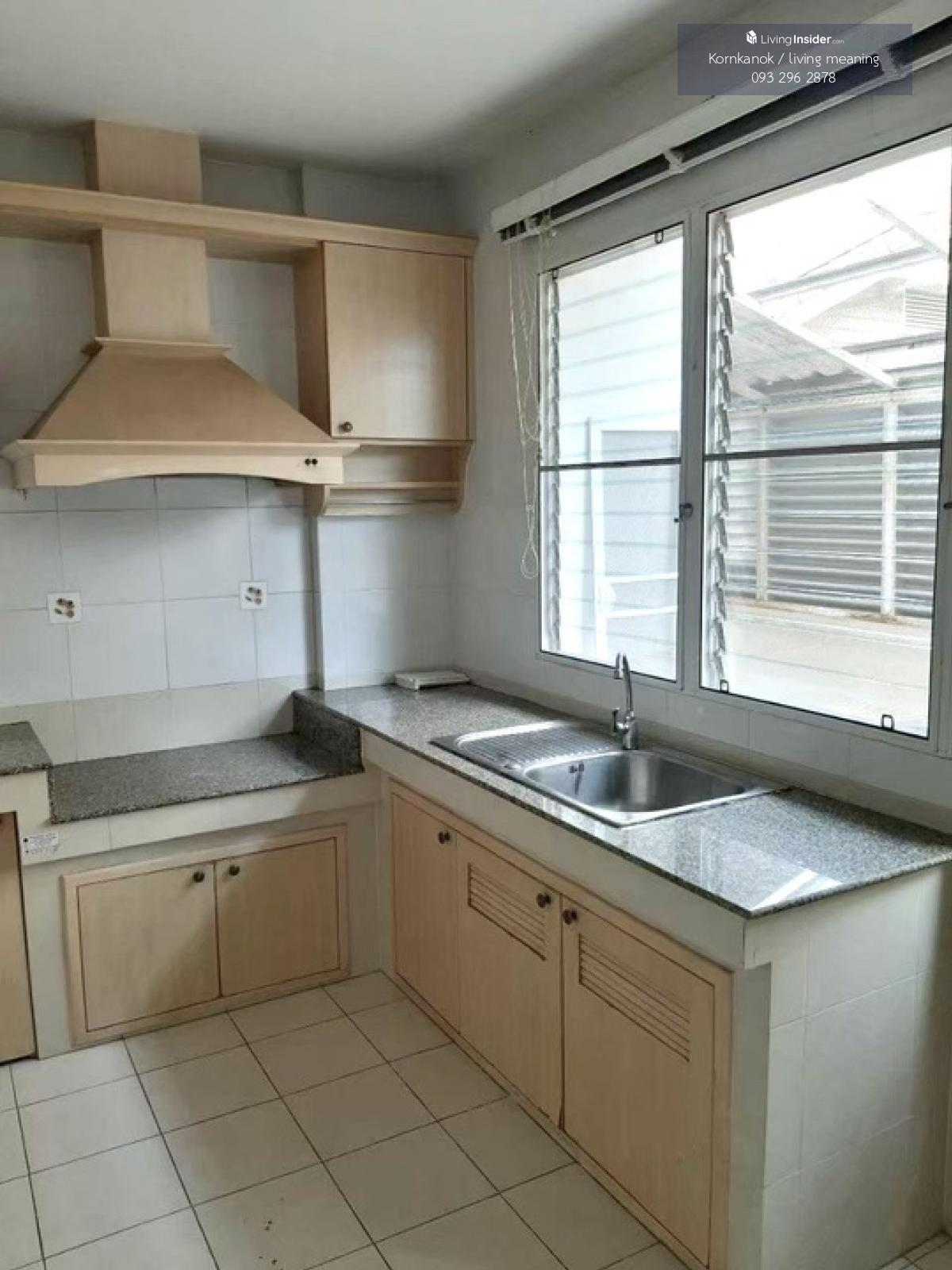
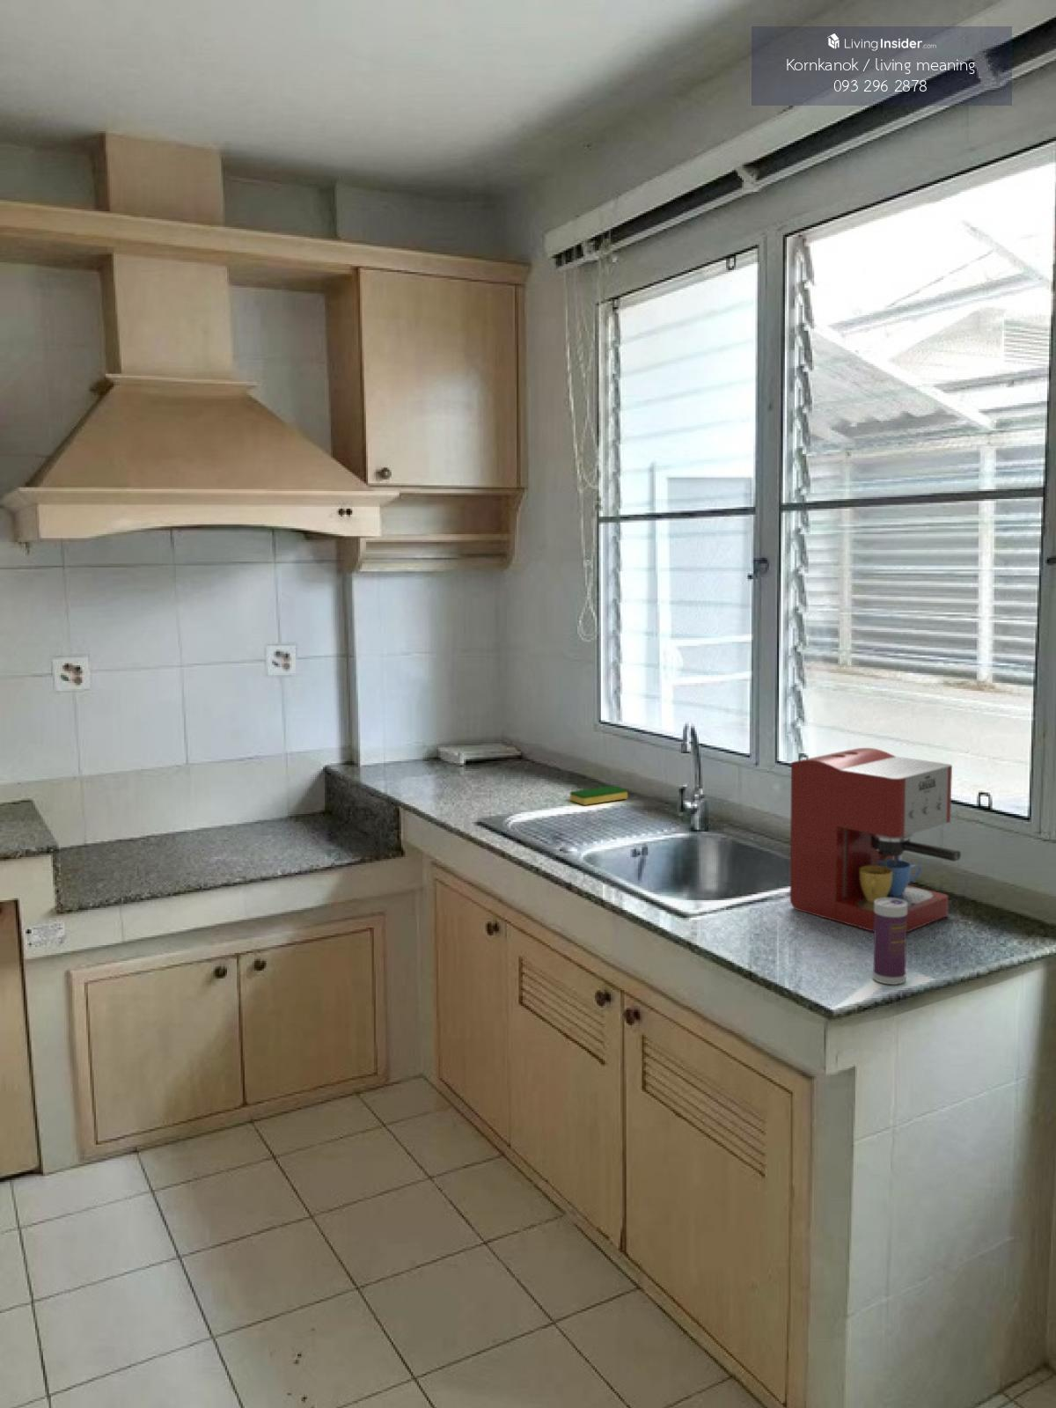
+ beverage can (890, 940)
+ dish sponge (598, 795)
+ coffee maker (869, 835)
